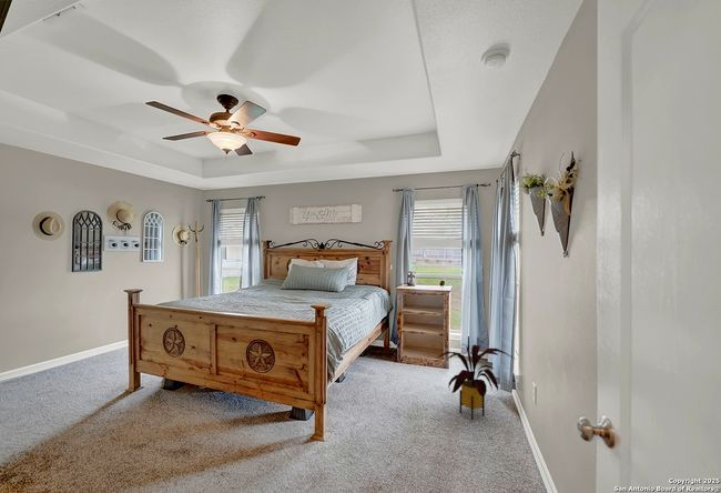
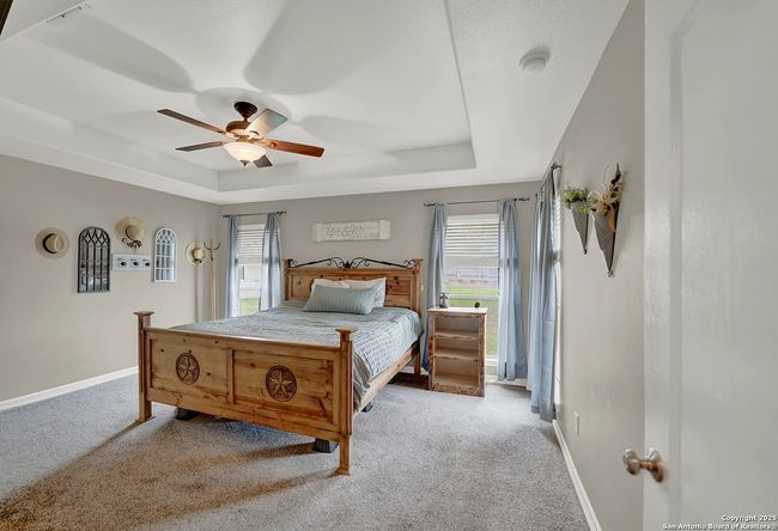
- house plant (476, 378)
